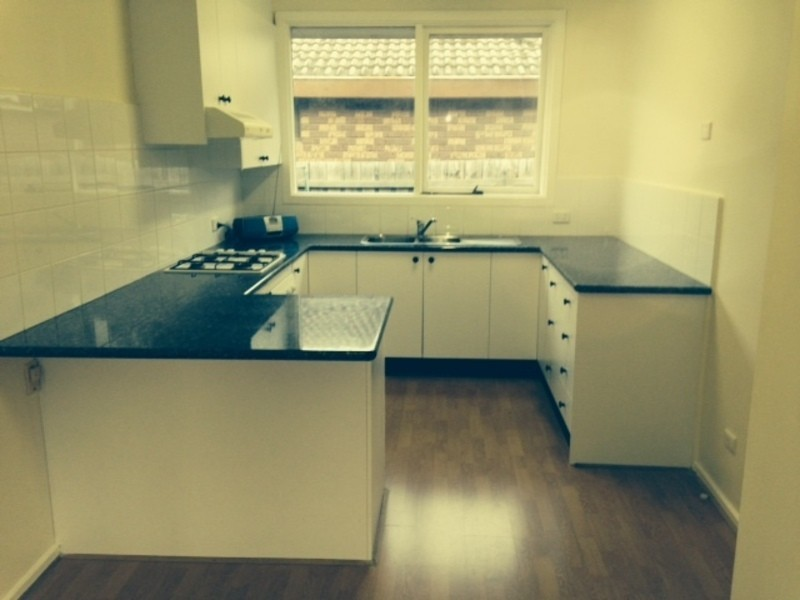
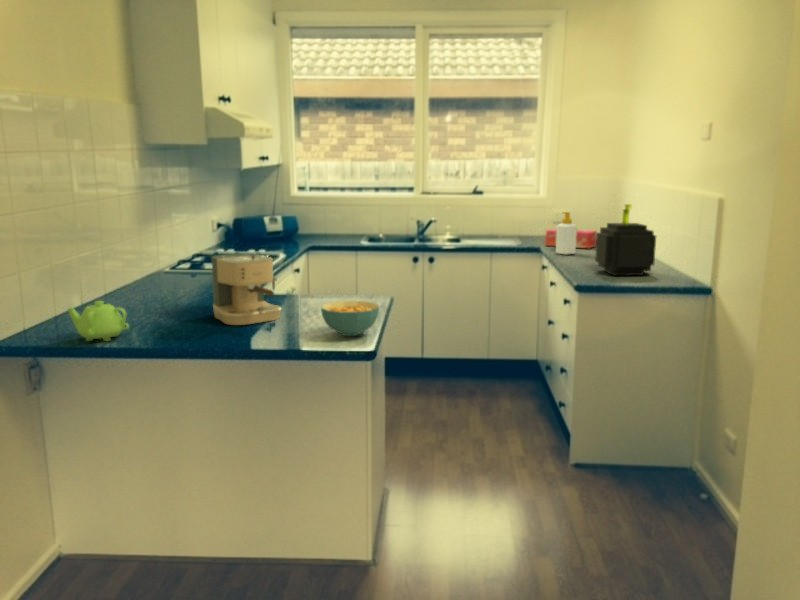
+ plant pot (625, 238)
+ soap bottle (566, 232)
+ coffee maker (248, 286)
+ cereal bowl (350, 320)
+ tissue box (576, 238)
+ teapot (98, 319)
